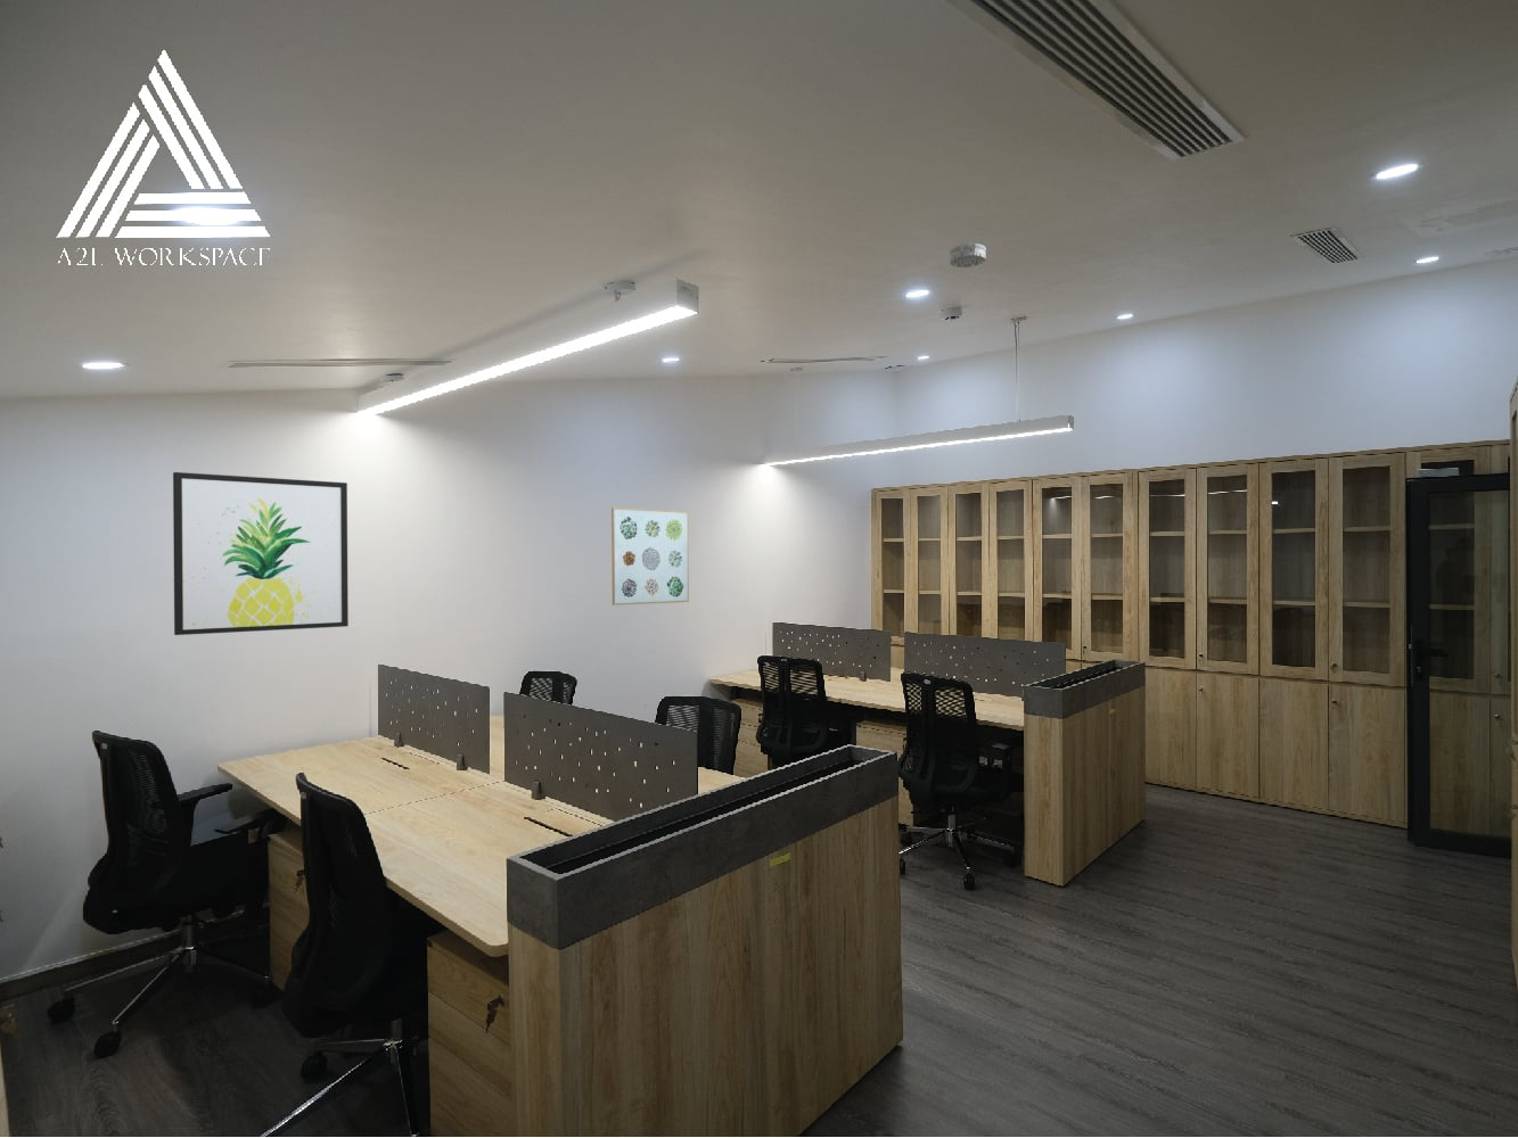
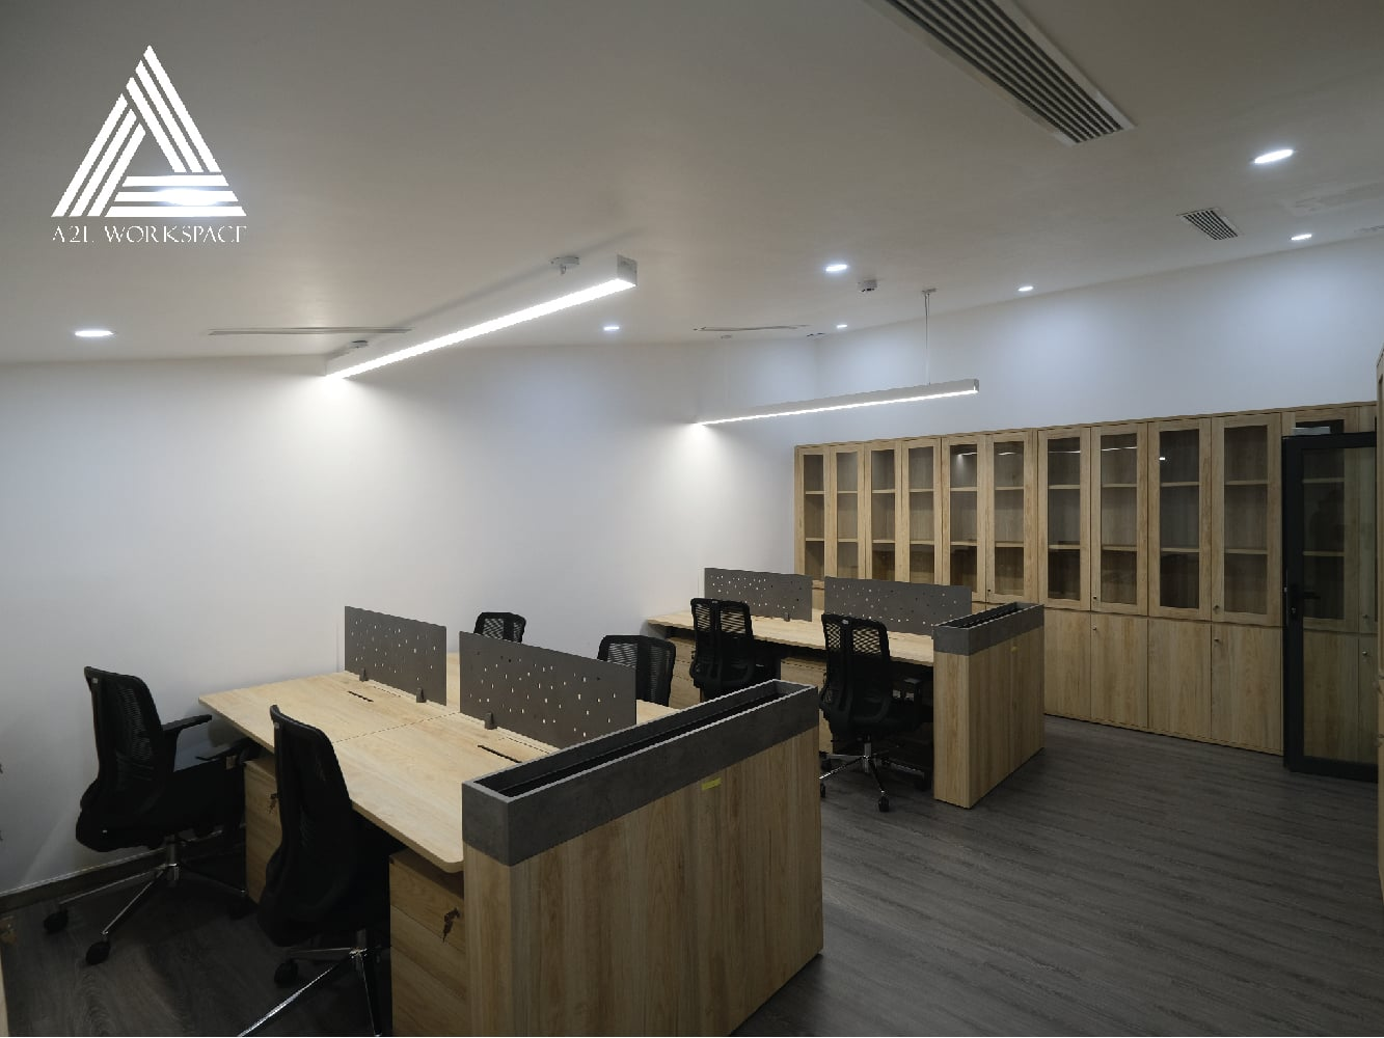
- wall art (652, 557)
- smoke detector (967, 253)
- wall art (266, 555)
